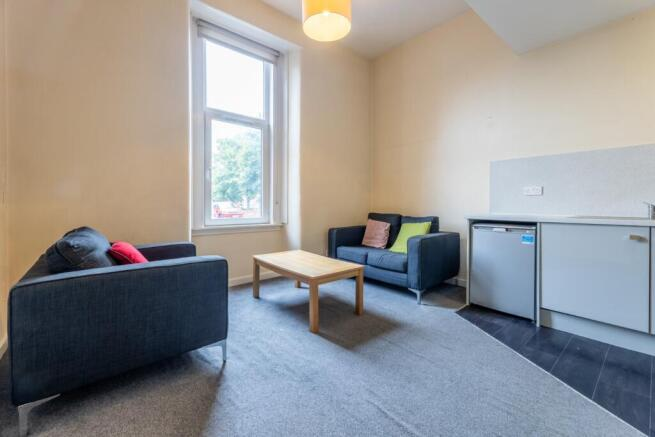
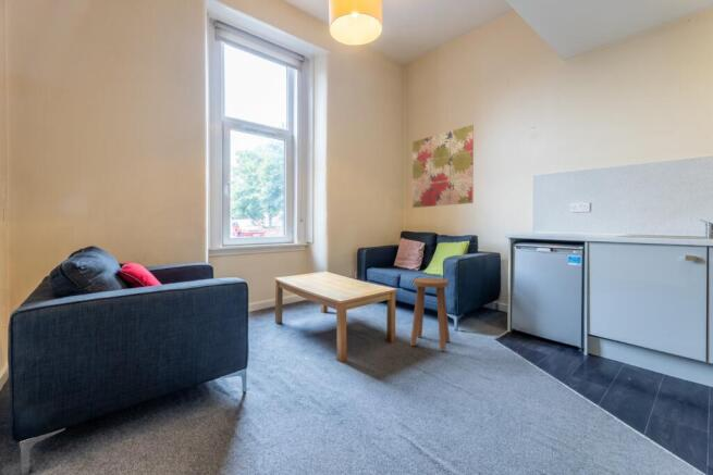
+ wall art (440, 170)
+ stool (438, 312)
